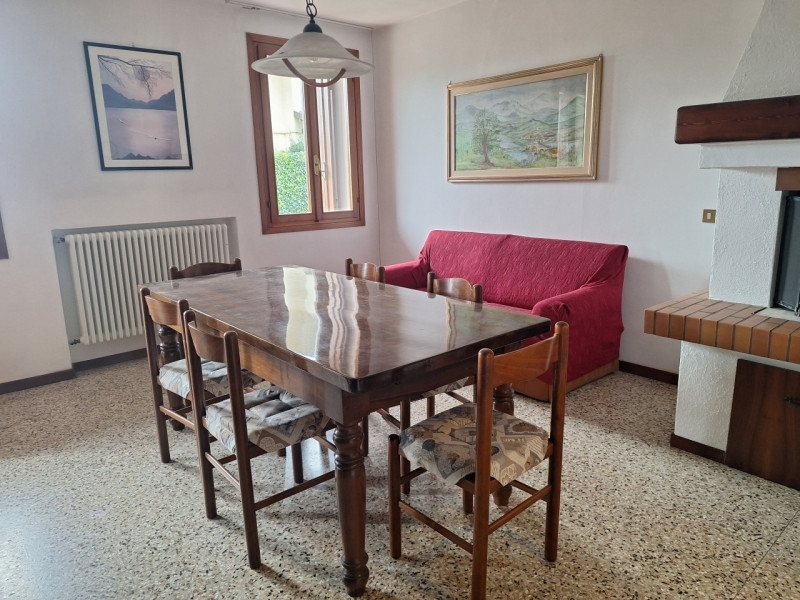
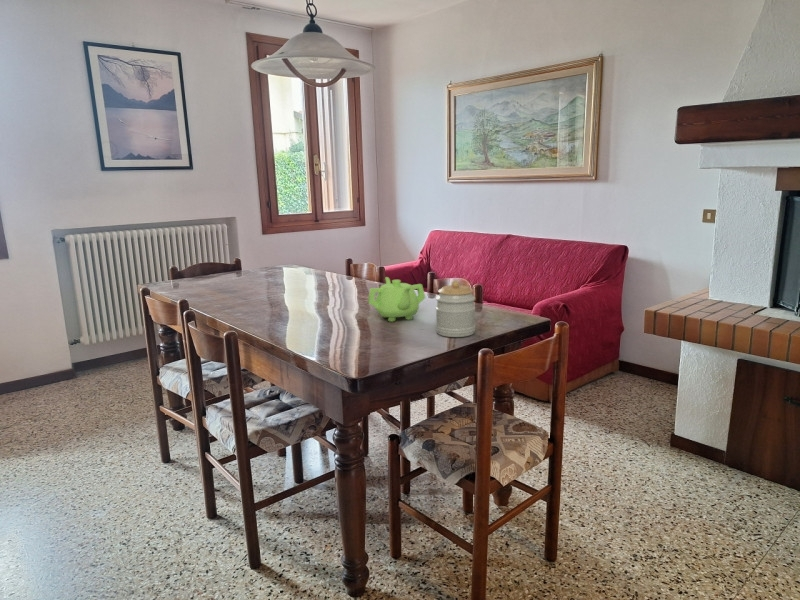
+ teapot (397, 299)
+ jar (455, 306)
